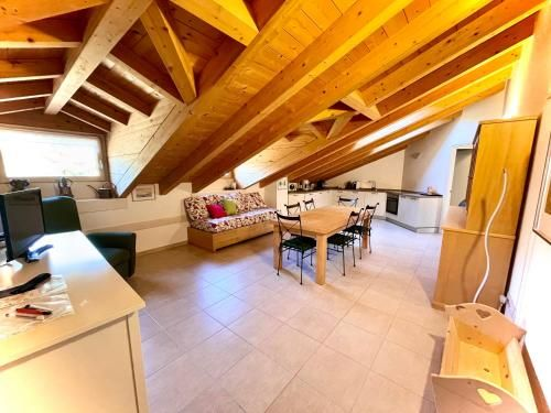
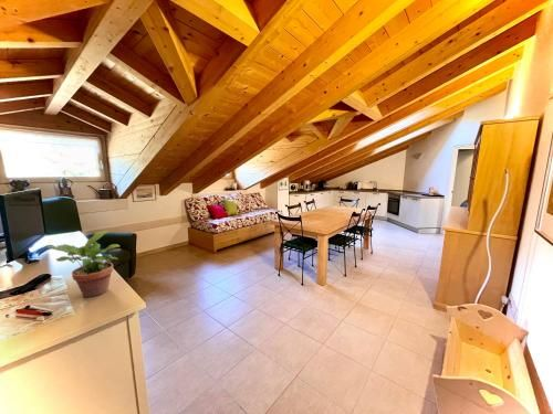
+ potted plant (86, 266)
